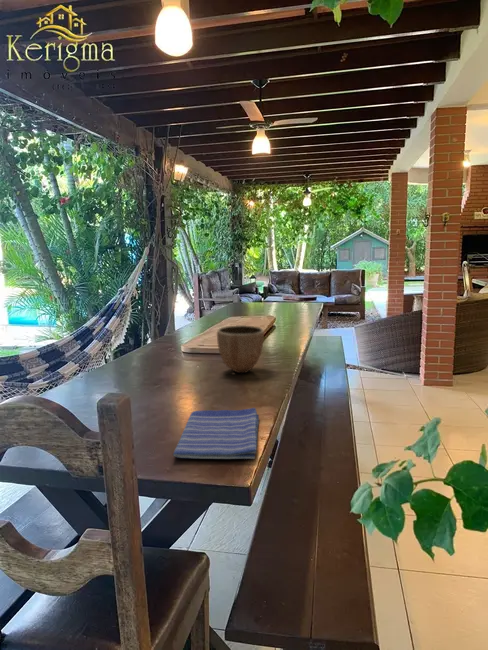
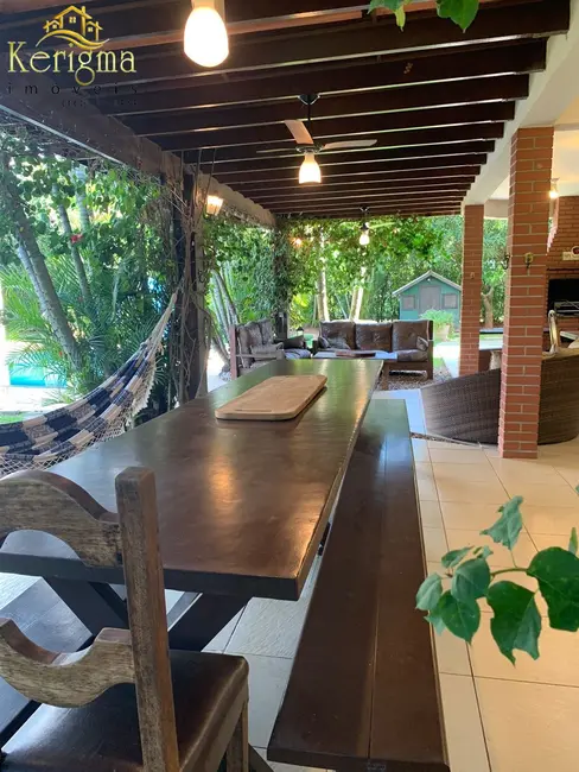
- decorative bowl (240, 350)
- dish towel (220, 430)
